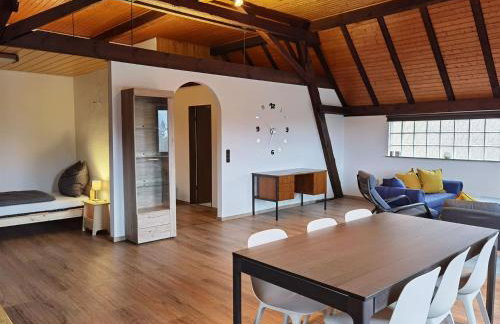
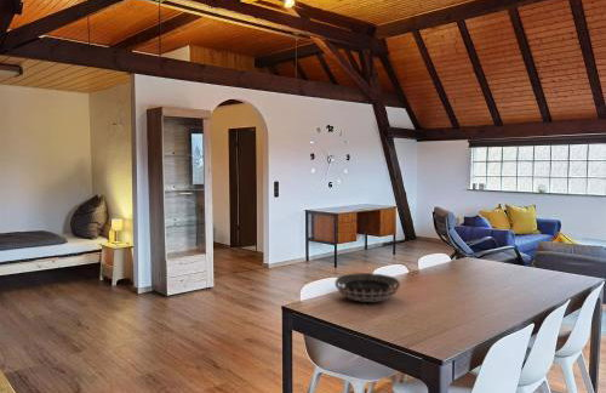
+ decorative bowl (367, 289)
